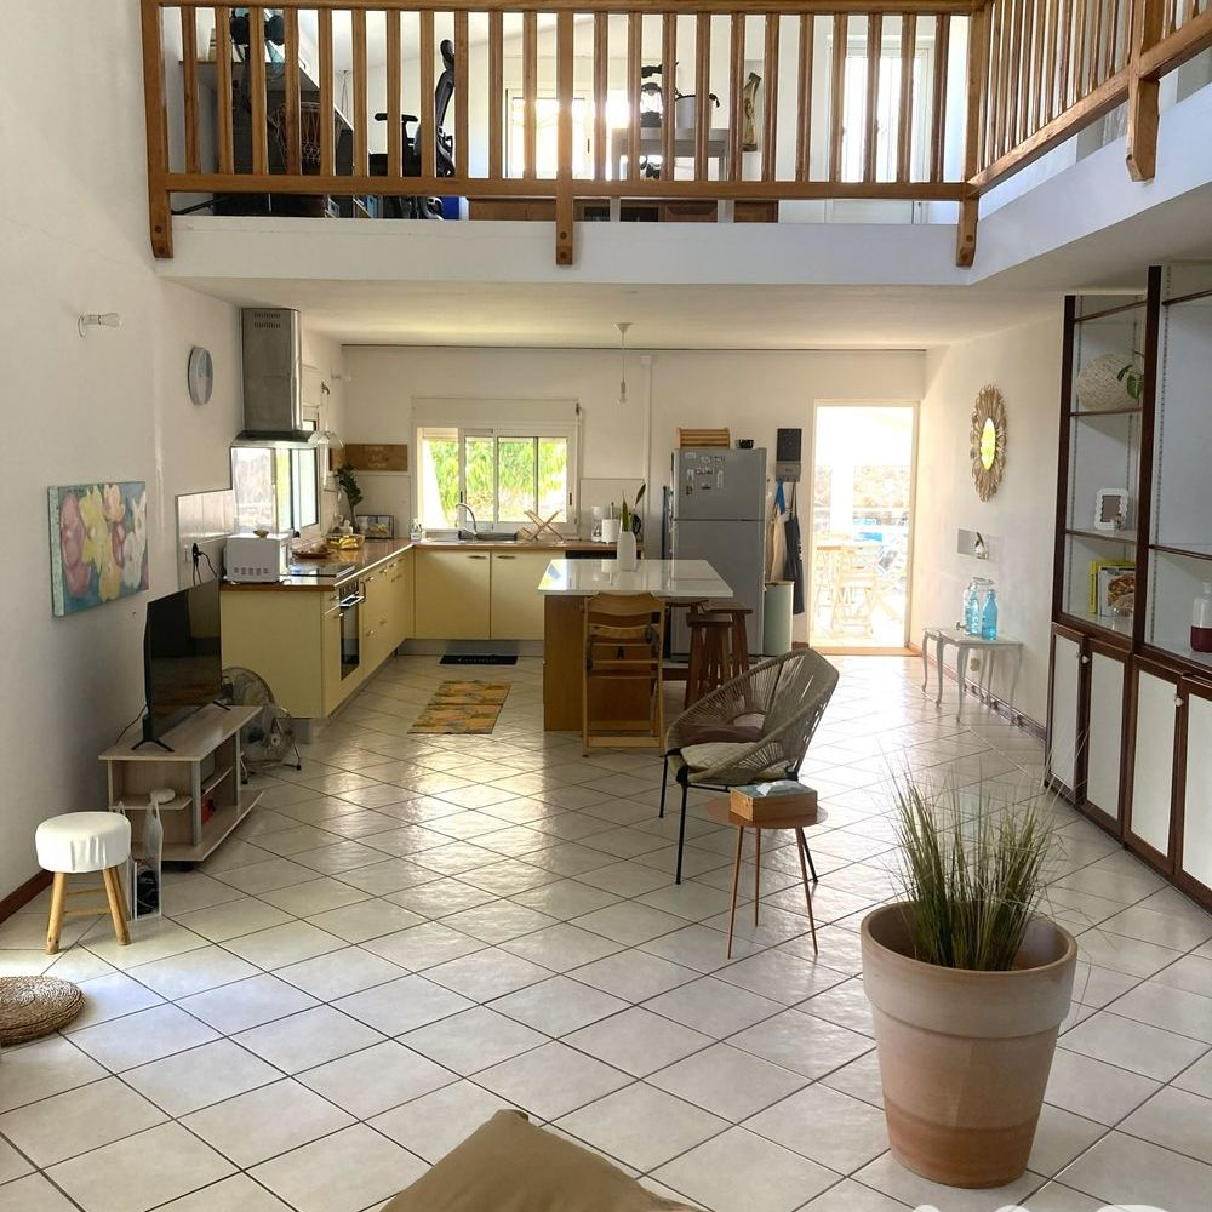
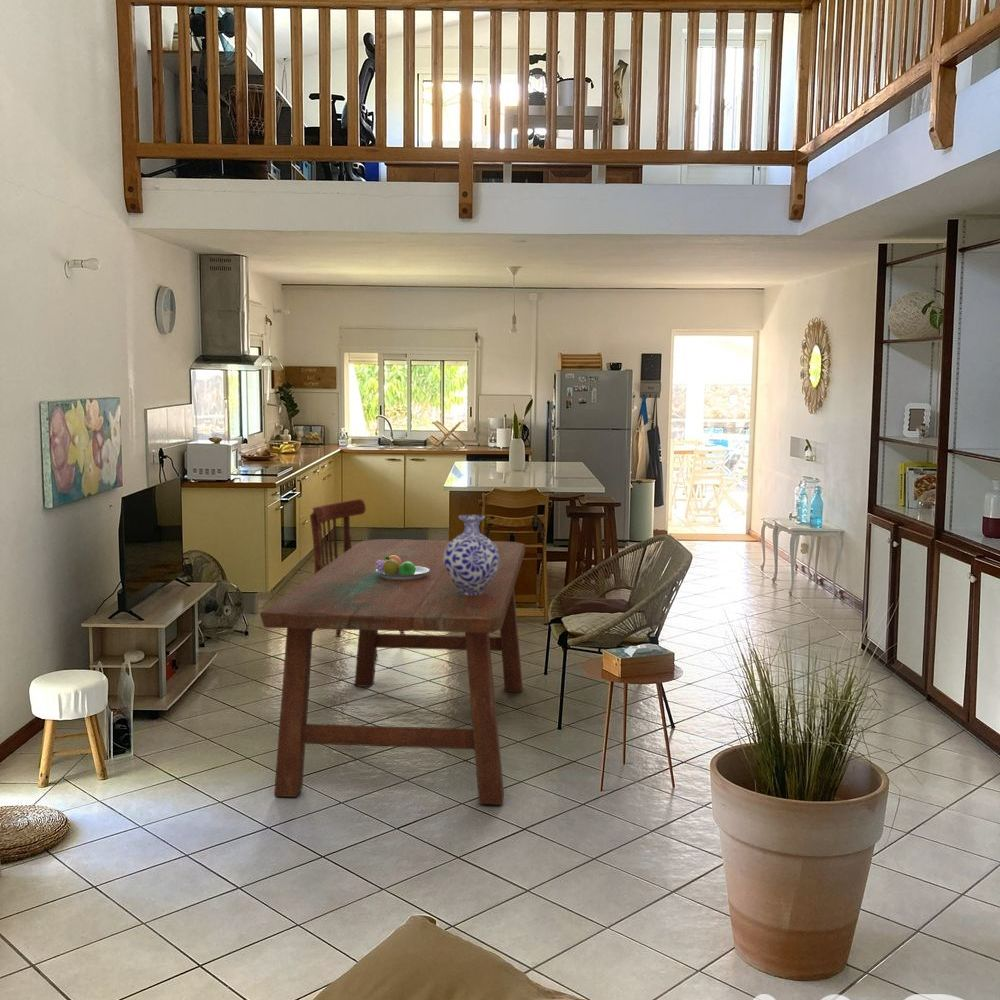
+ vase (471, 554)
+ dining chair (343, 553)
+ fruit bowl (402, 564)
+ dining table (417, 648)
